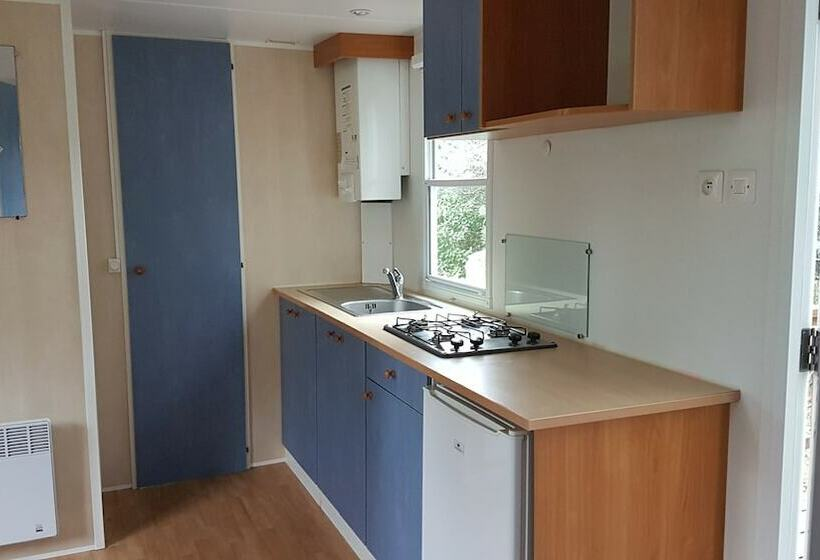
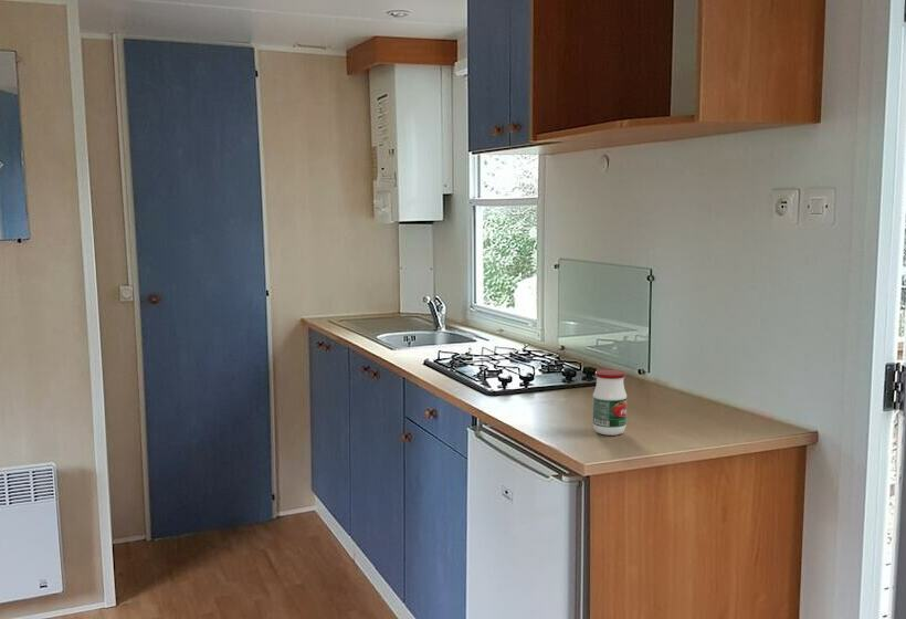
+ jar (609, 401)
